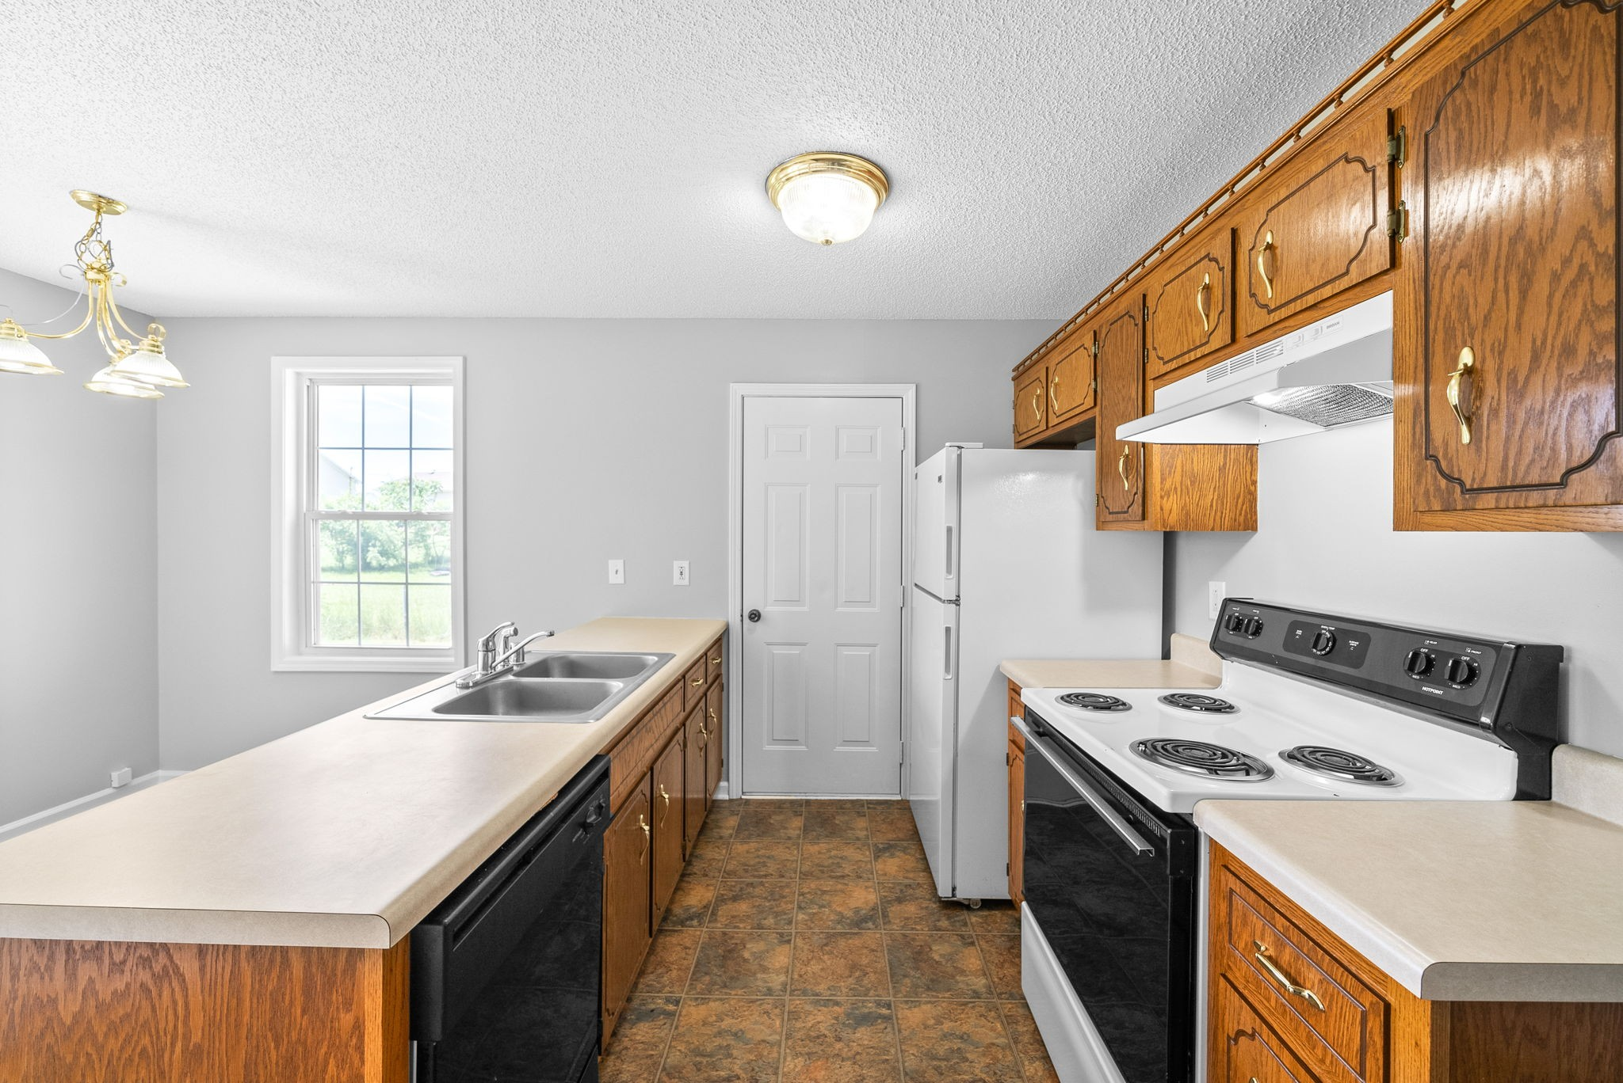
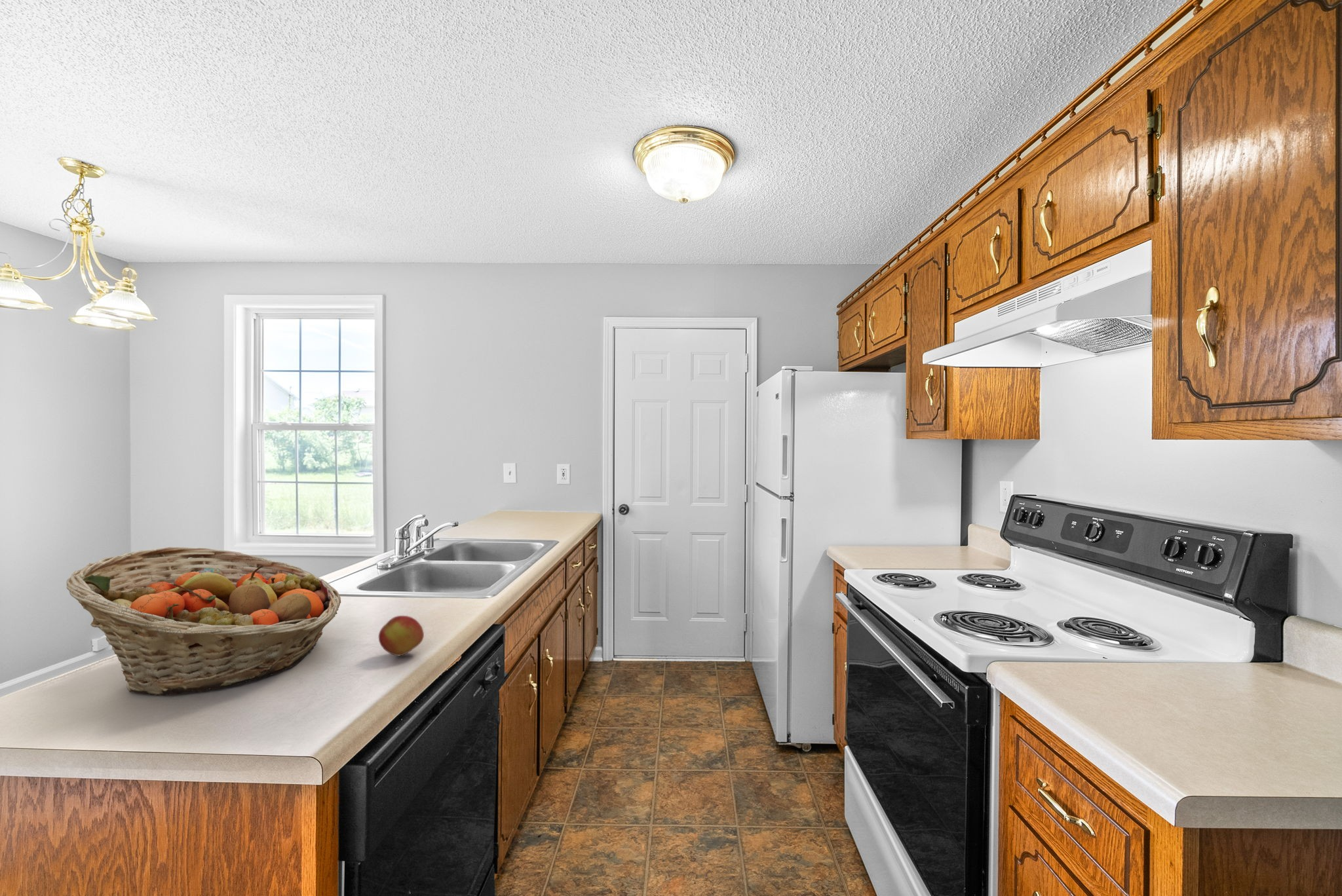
+ fruit basket (221, 607)
+ apple (401, 635)
